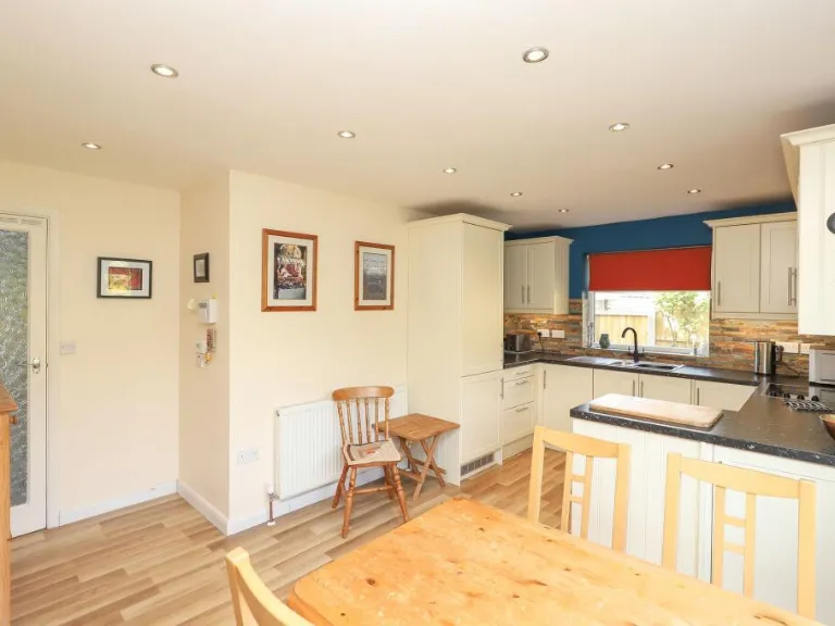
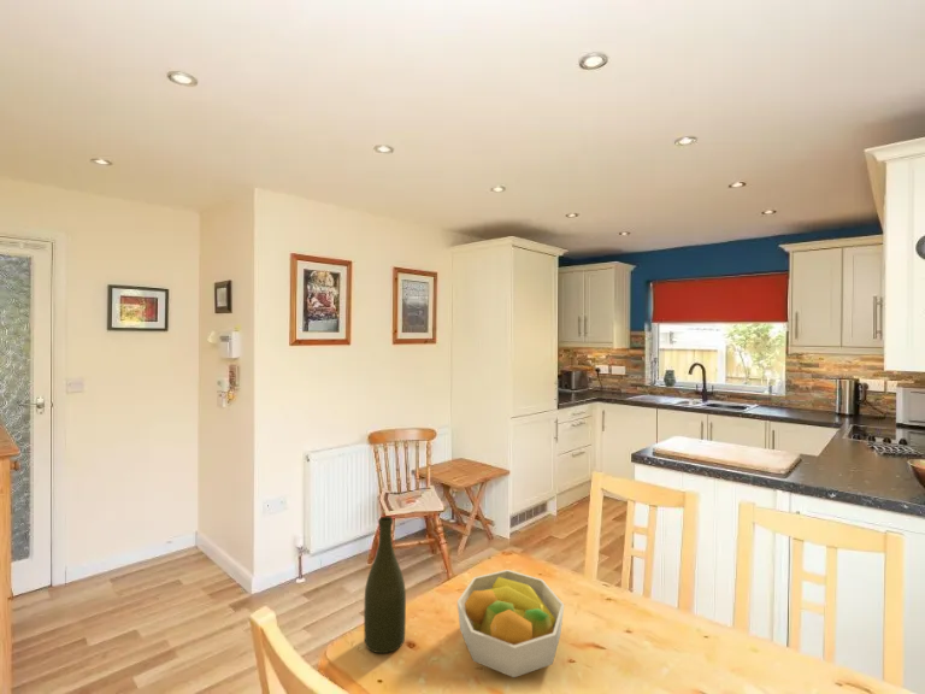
+ fruit bowl (509, 612)
+ bottle (384, 580)
